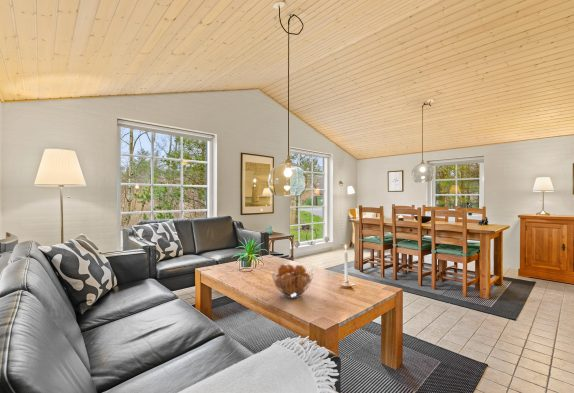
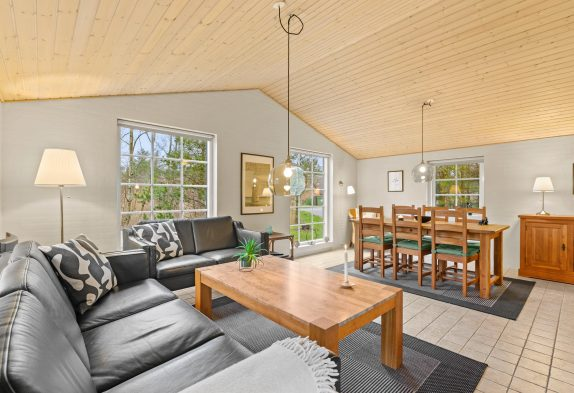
- fruit basket (292, 279)
